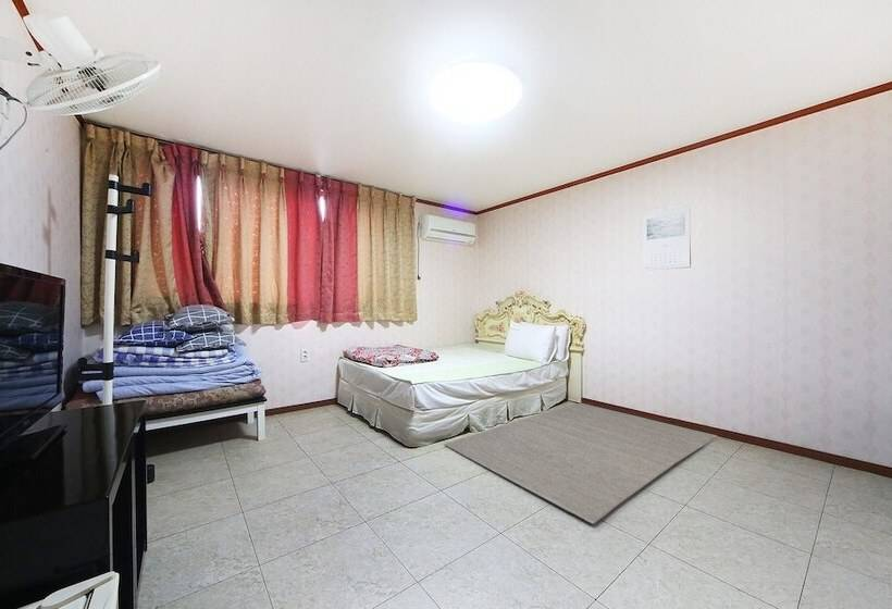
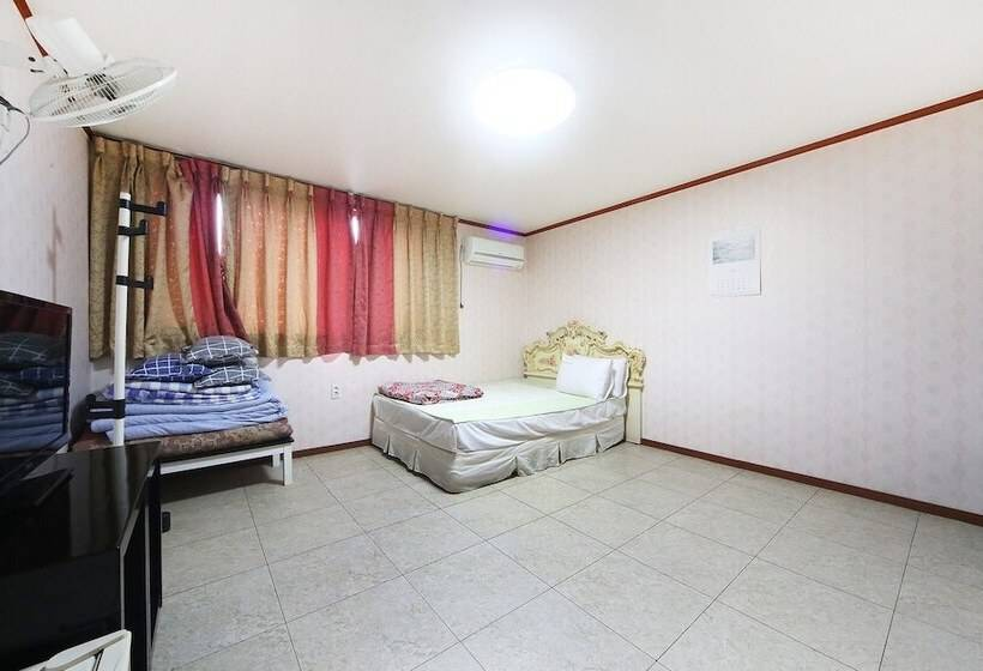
- rug (584, 439)
